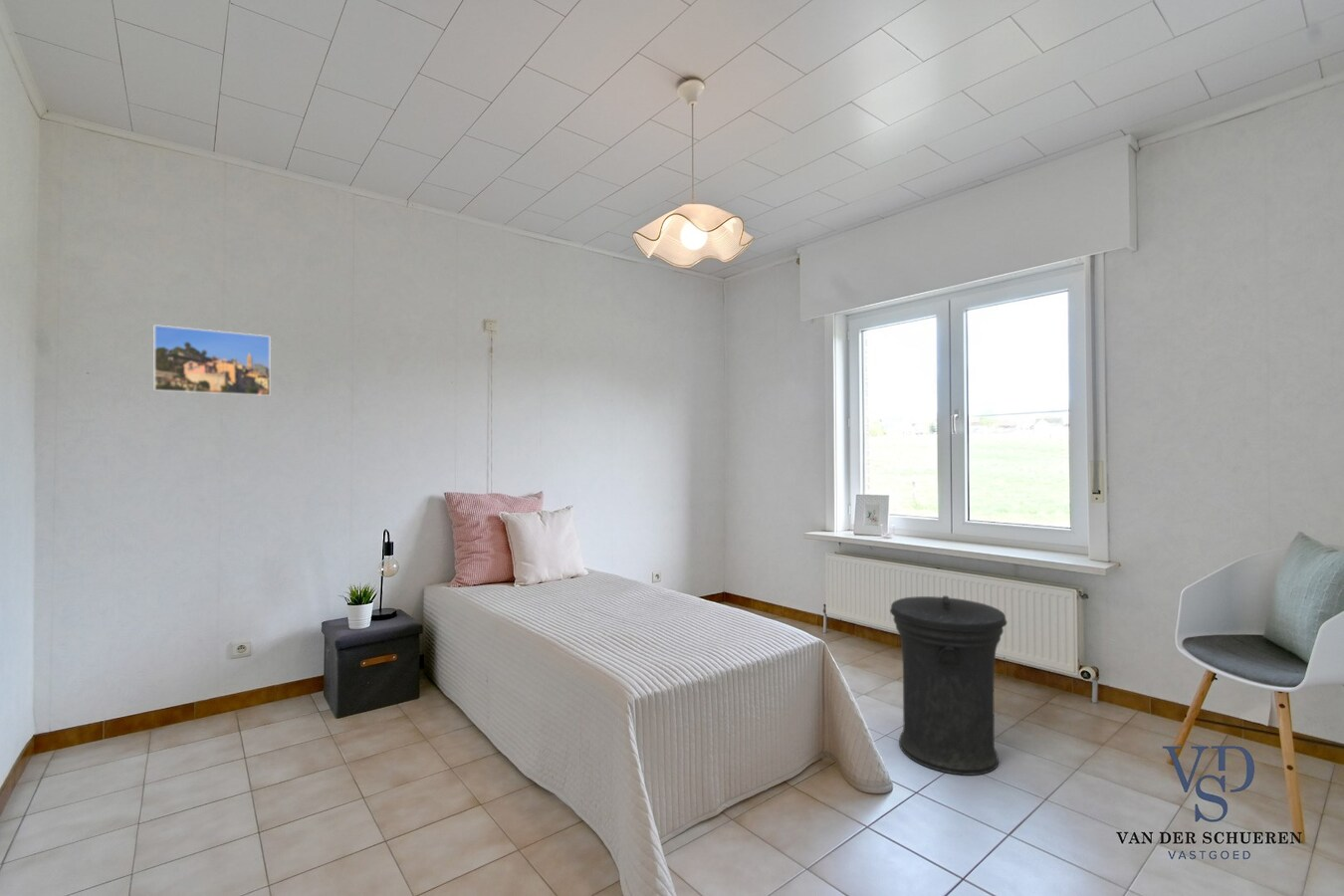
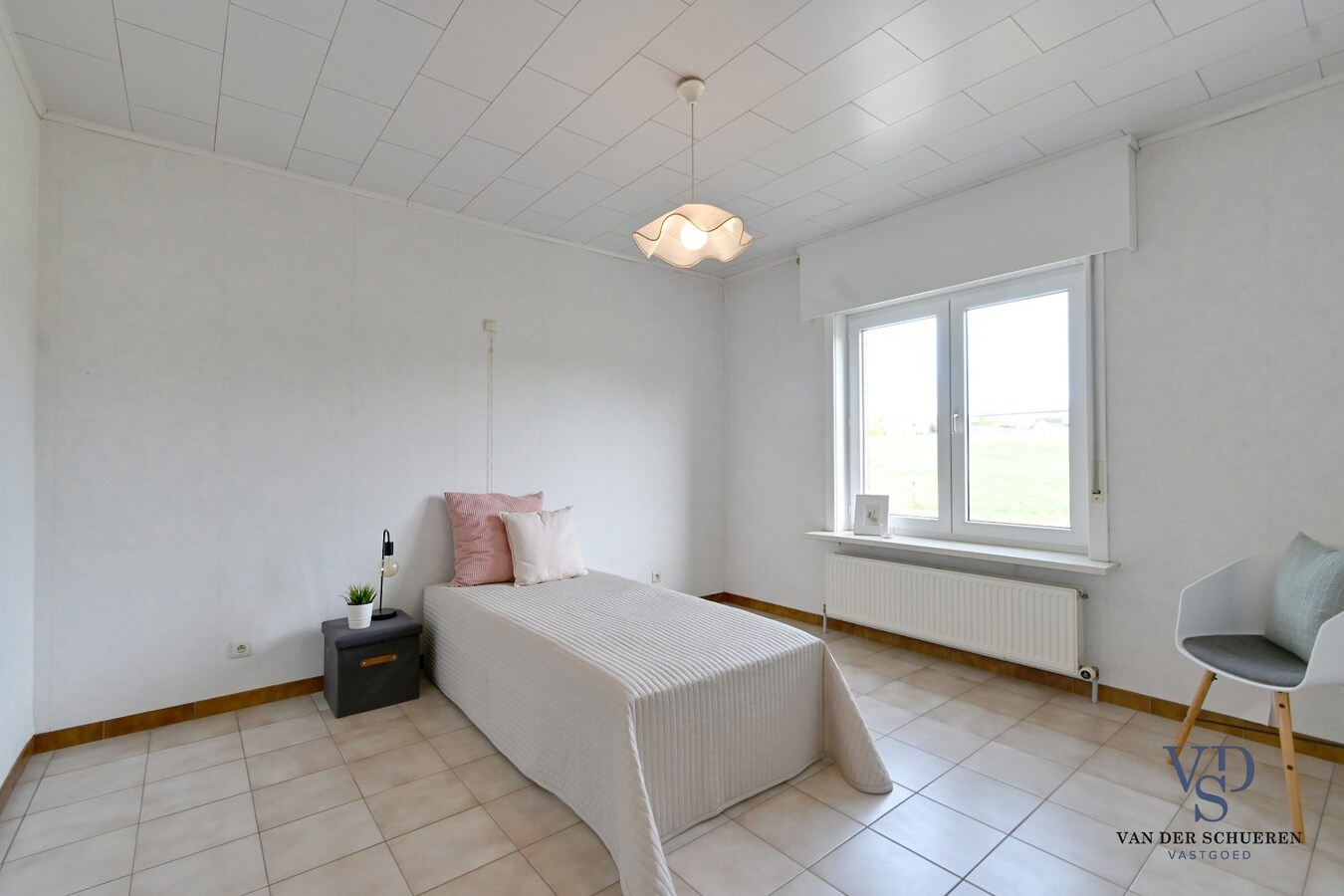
- trash can (946, 674)
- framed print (214, 362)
